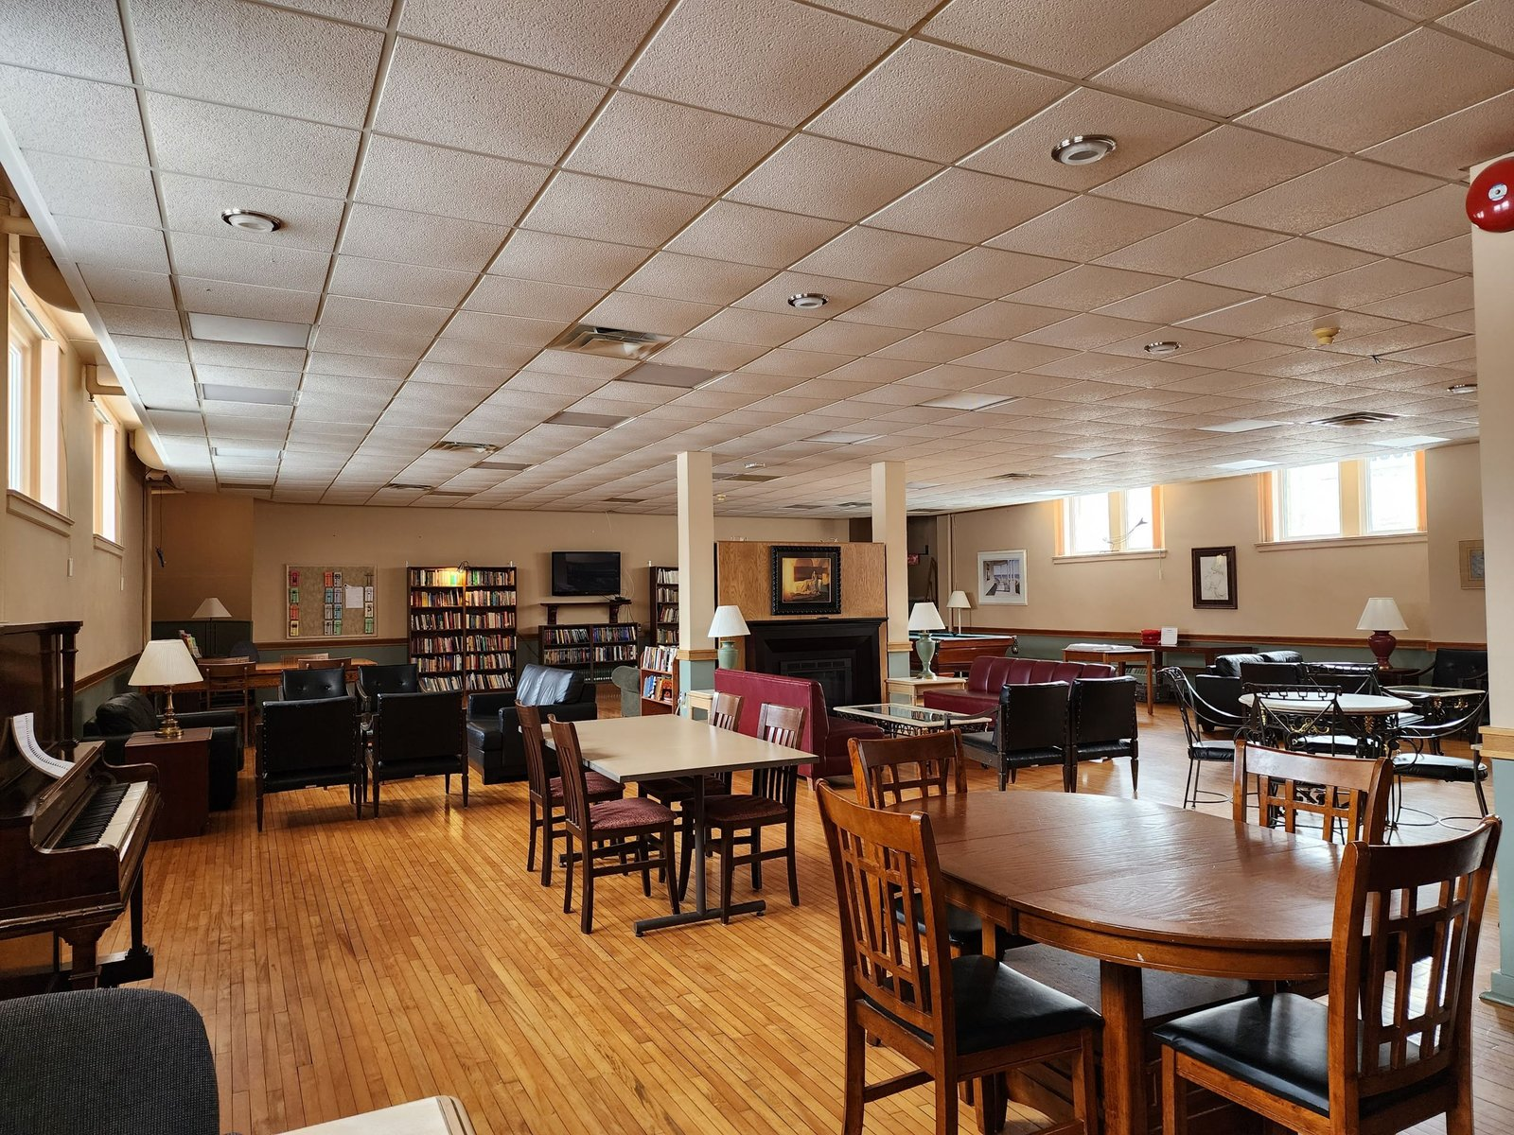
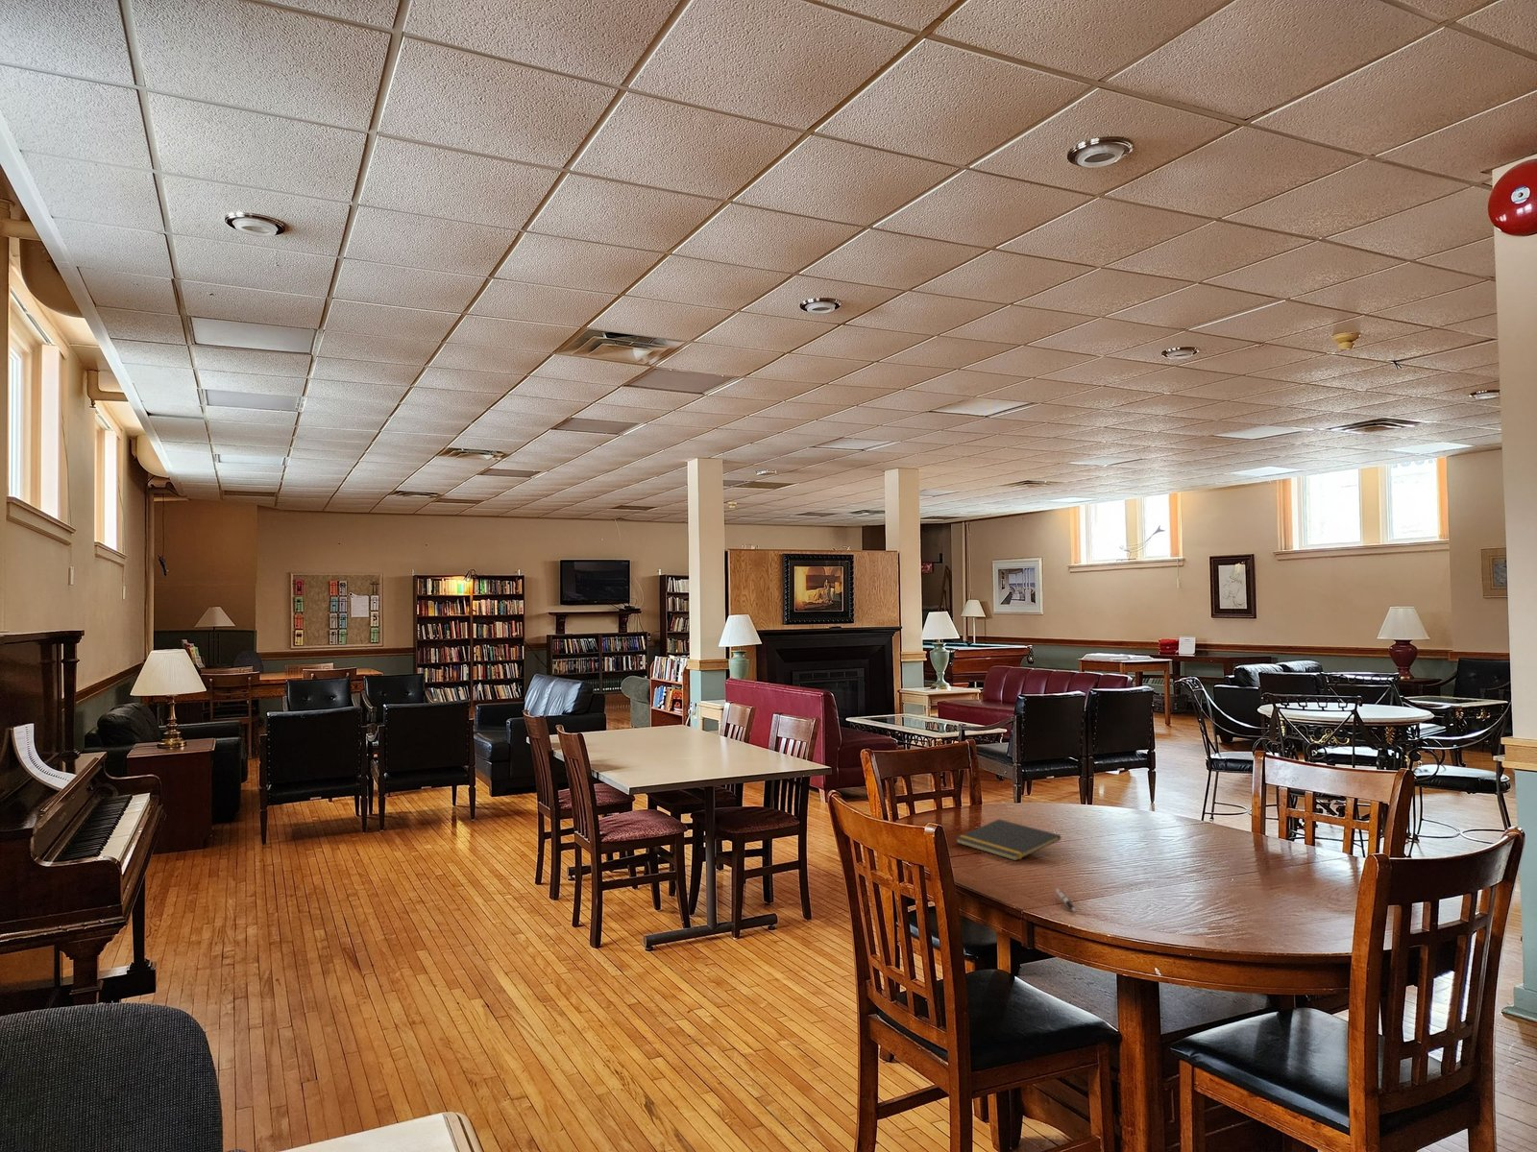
+ notepad (1007, 839)
+ pen (1066, 900)
